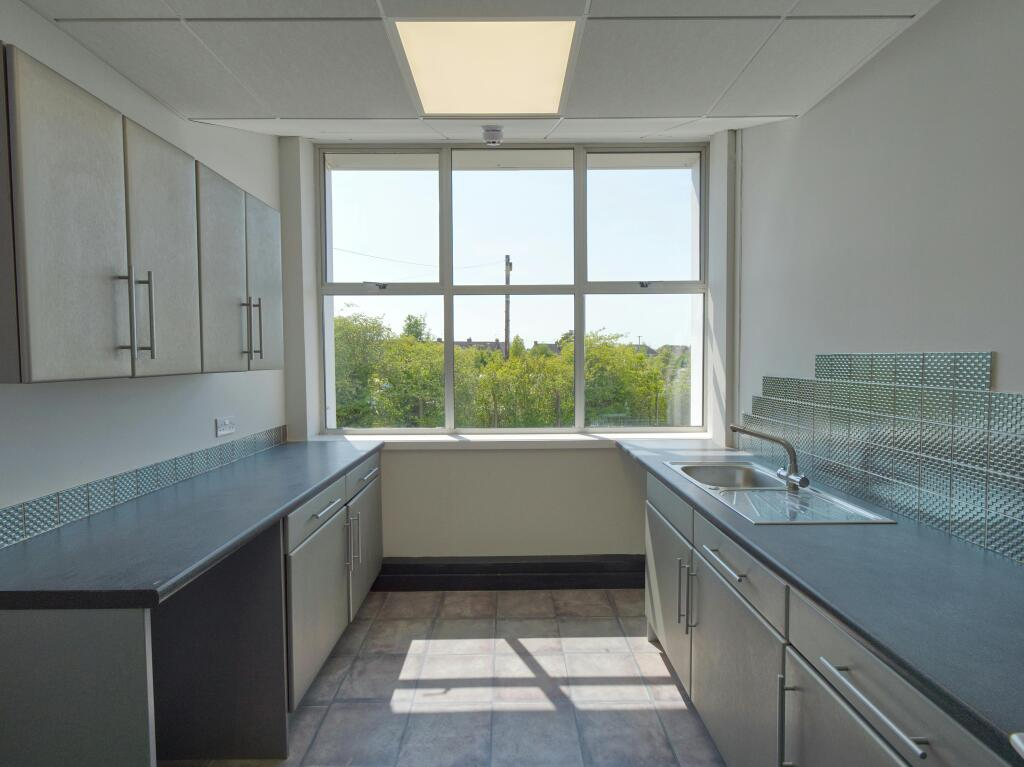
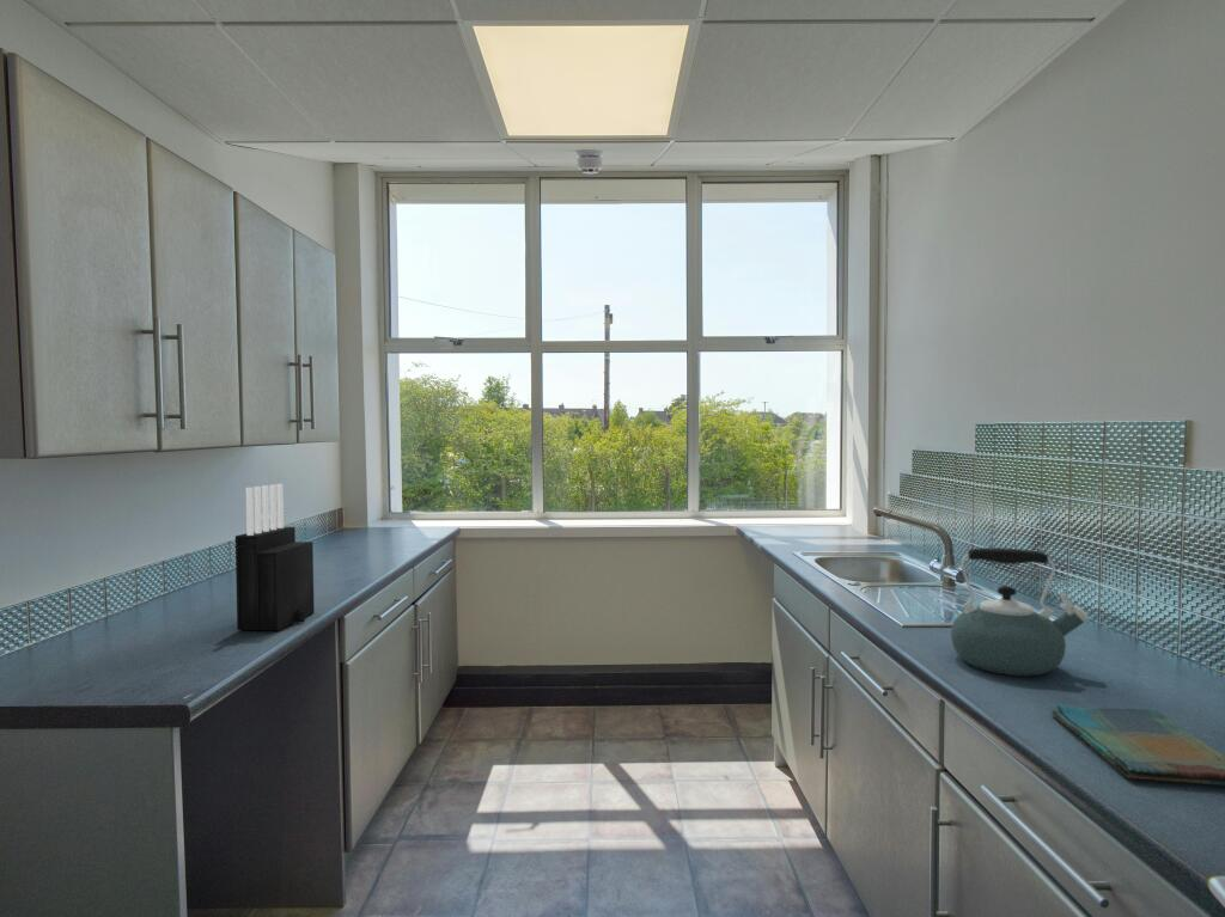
+ kettle (1018, 607)
+ dish towel (1144, 740)
+ knife block (280, 554)
